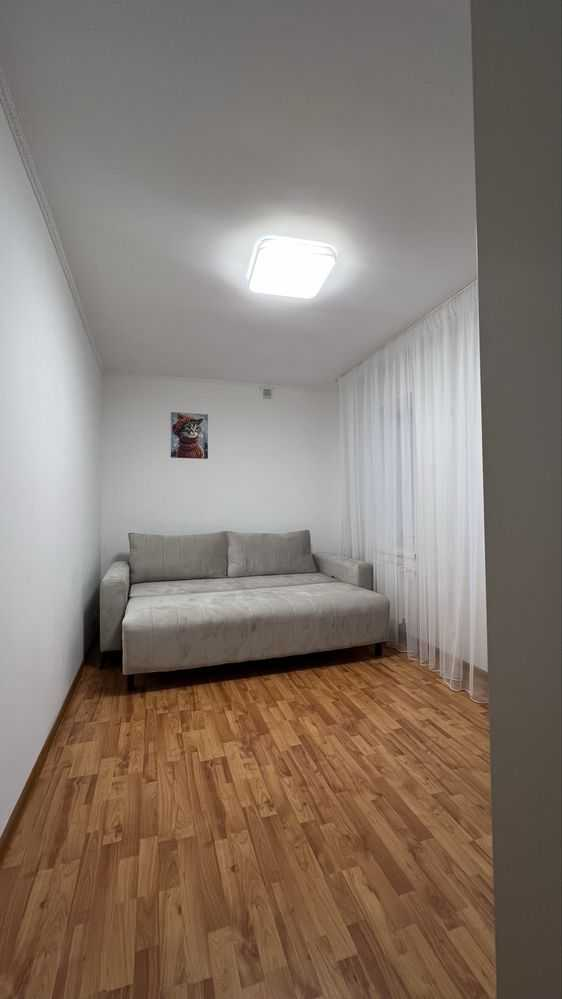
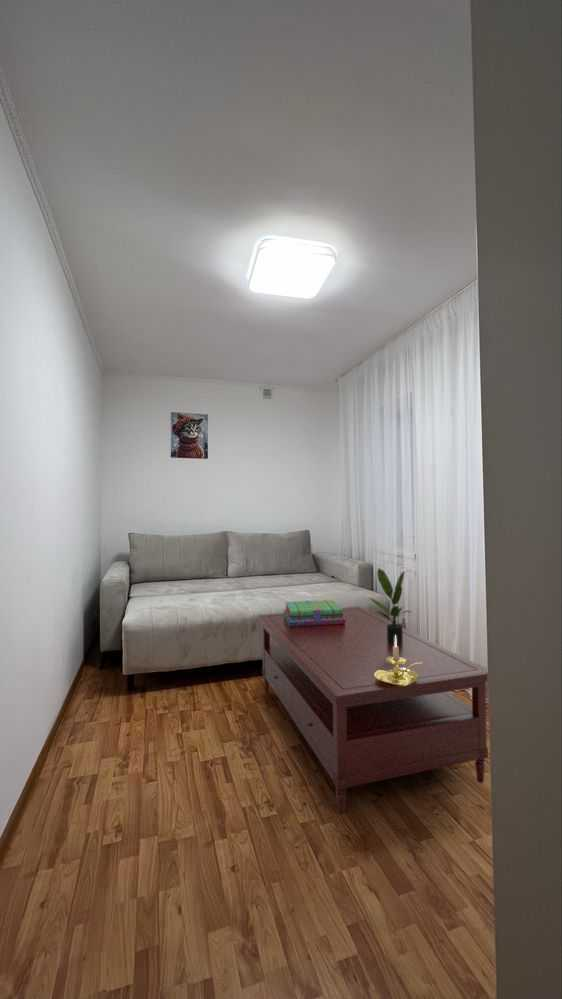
+ potted plant (392, 604)
+ candle holder (399, 656)
+ stack of books (312, 612)
+ coffee table (351, 683)
